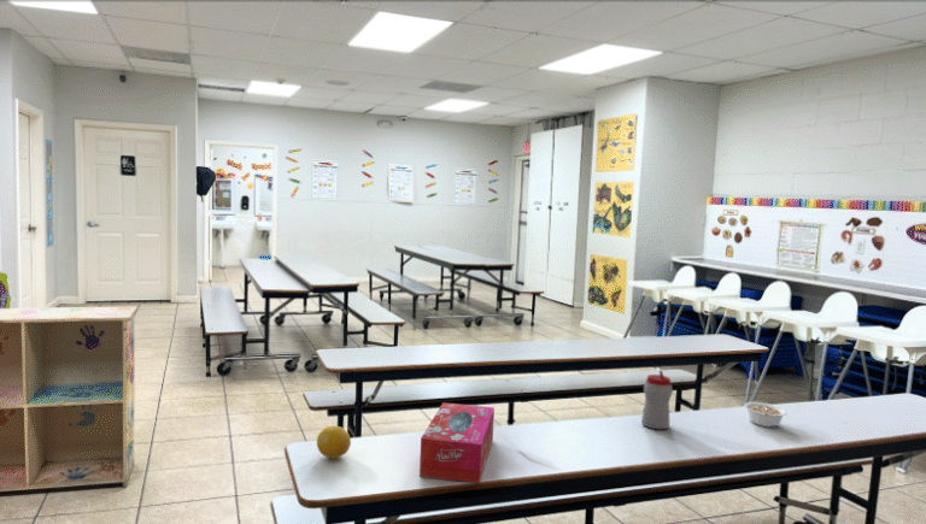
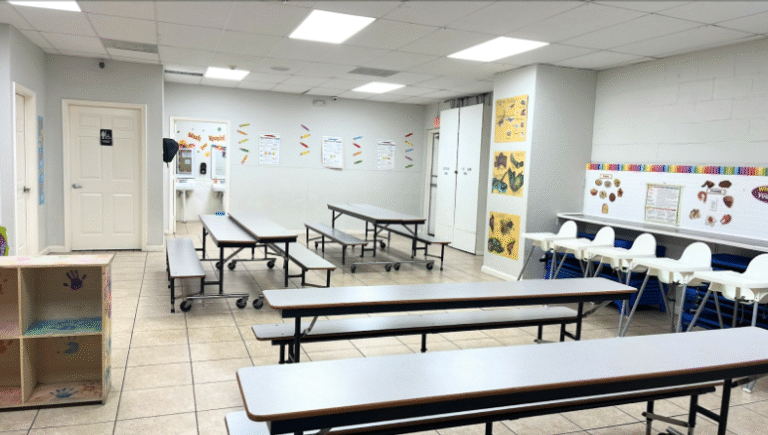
- tissue box (459, 438)
- fruit (333, 441)
- legume (766, 414)
- sippy cup (657, 398)
